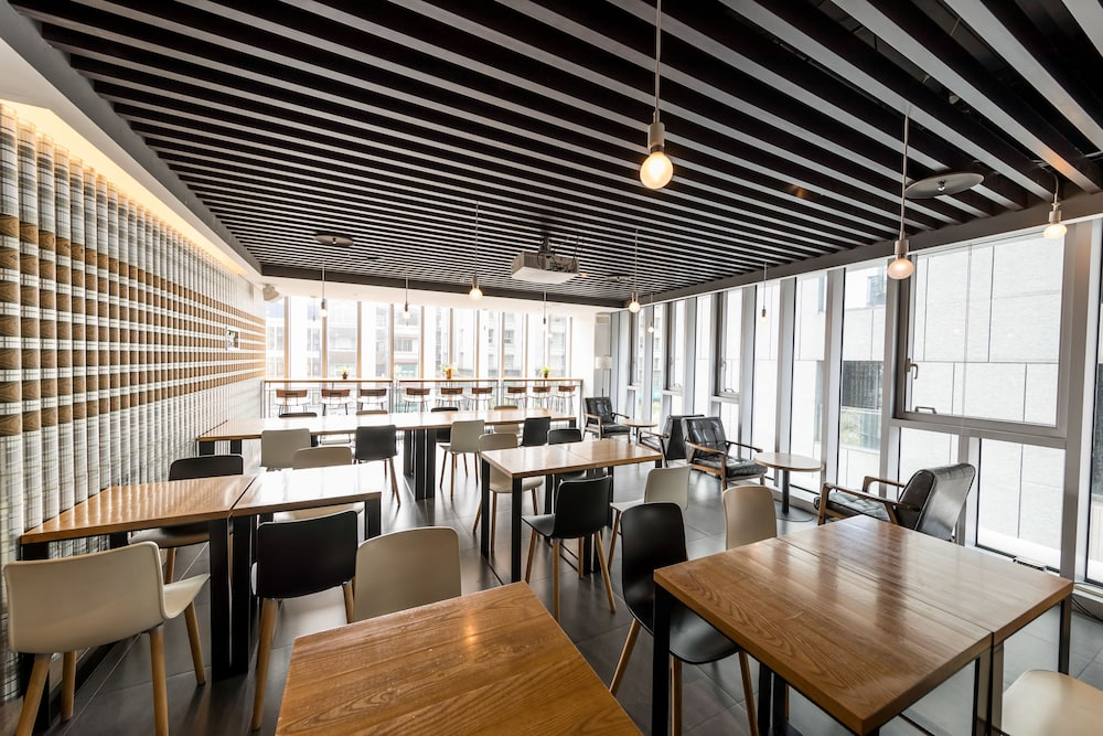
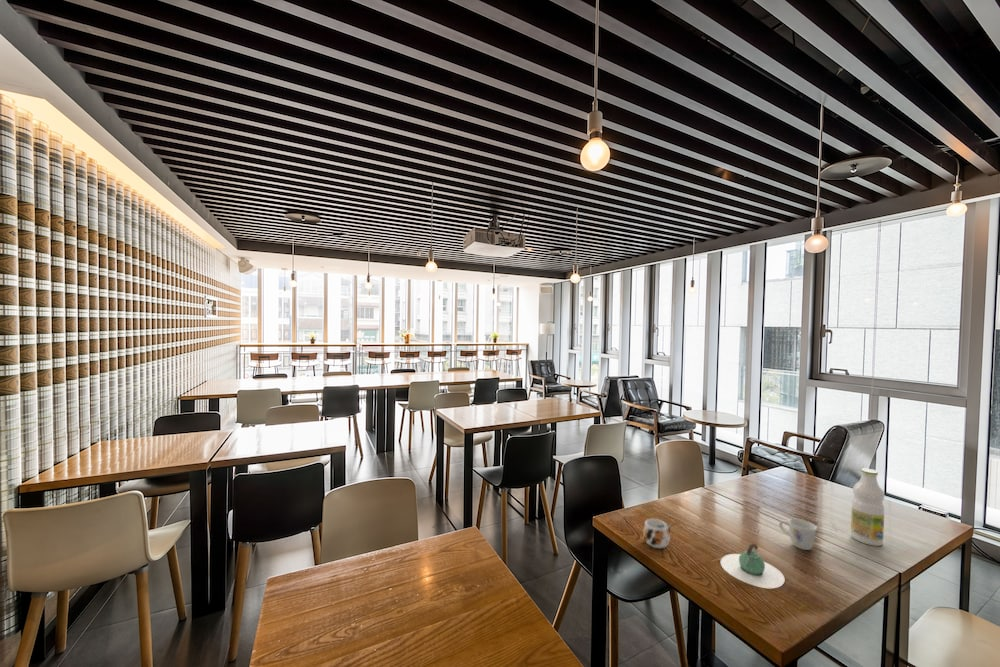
+ bottle (867, 505)
+ mug (658, 531)
+ mug (796, 533)
+ teapot (751, 557)
